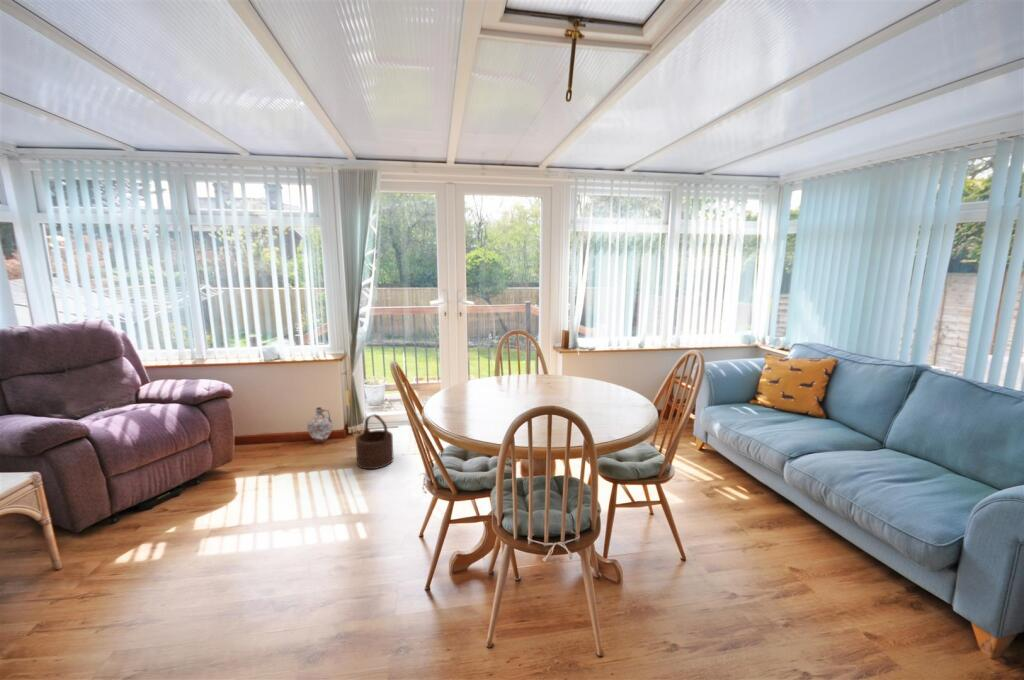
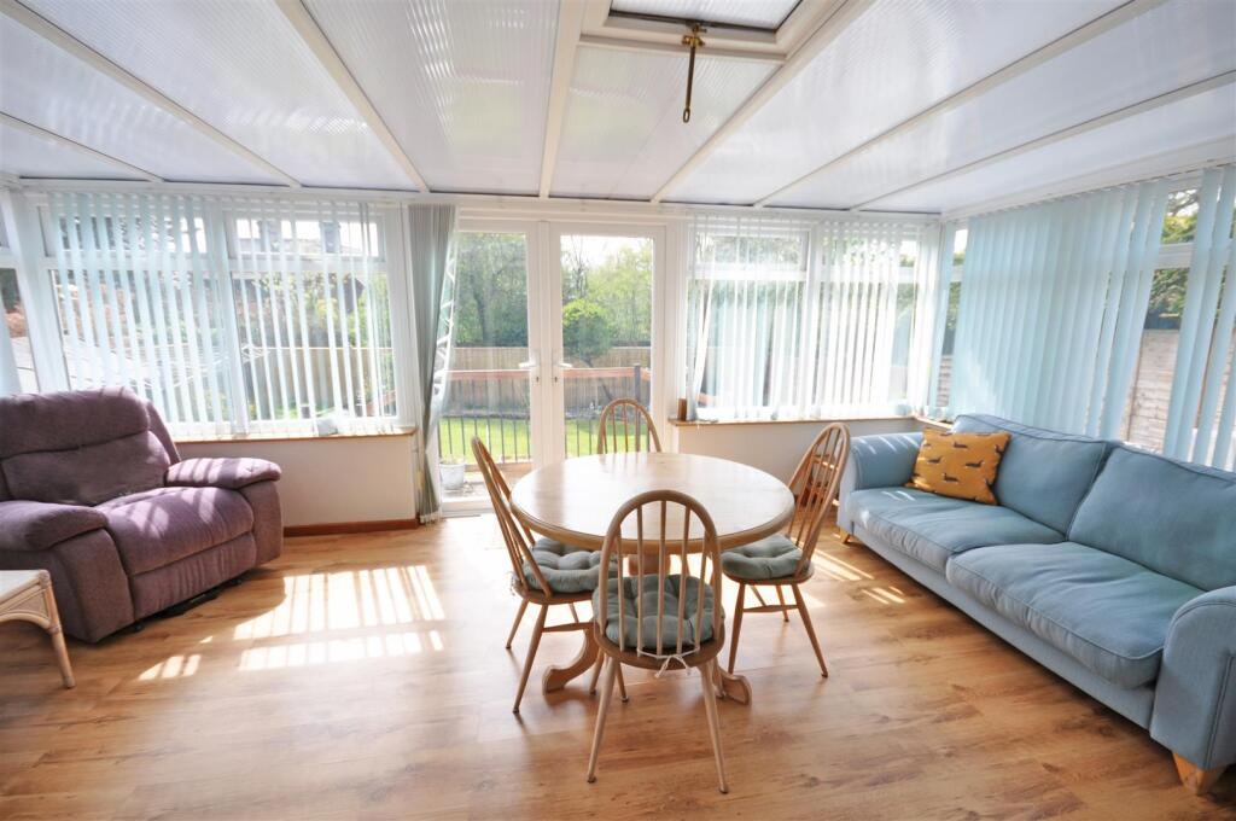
- wooden bucket (374, 438)
- ceramic jug (320, 424)
